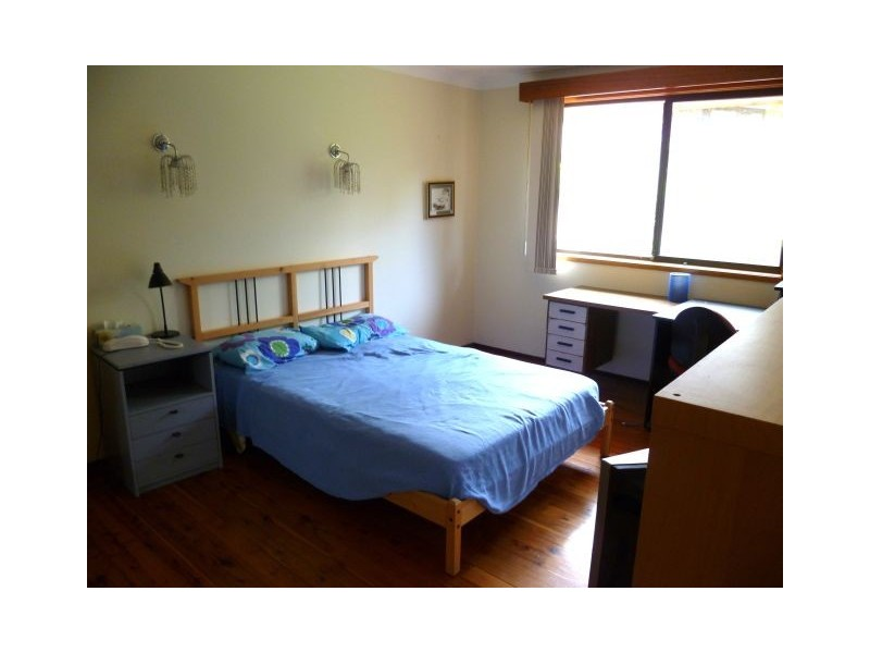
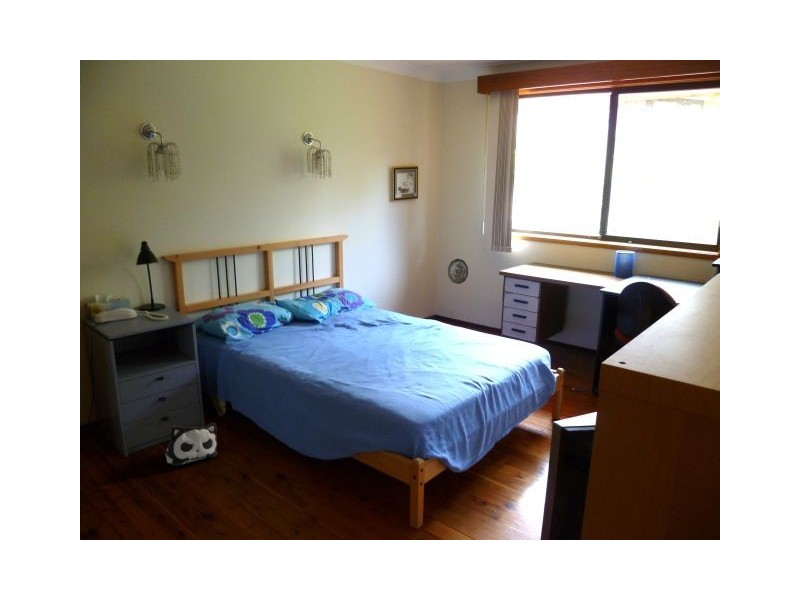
+ decorative plate (458, 271)
+ plush toy (186, 436)
